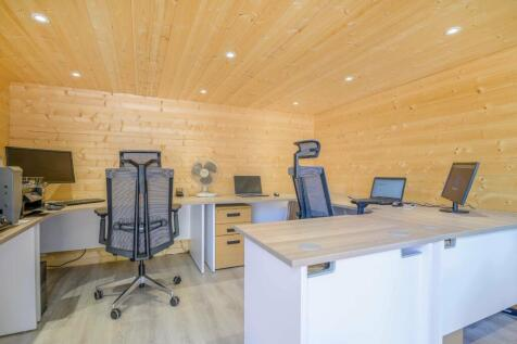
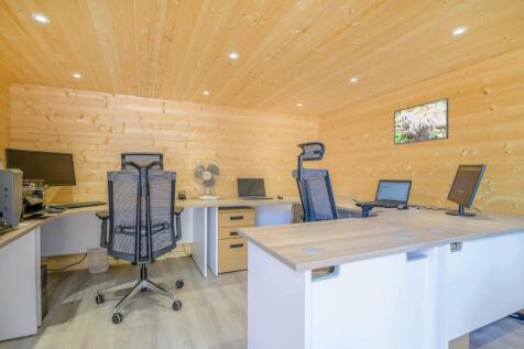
+ wastebasket (98, 258)
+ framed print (418, 123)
